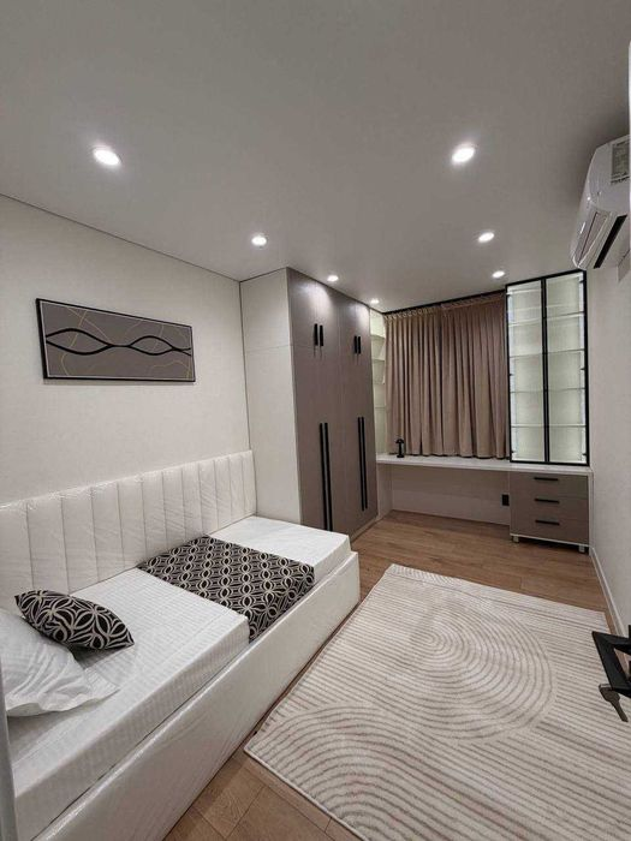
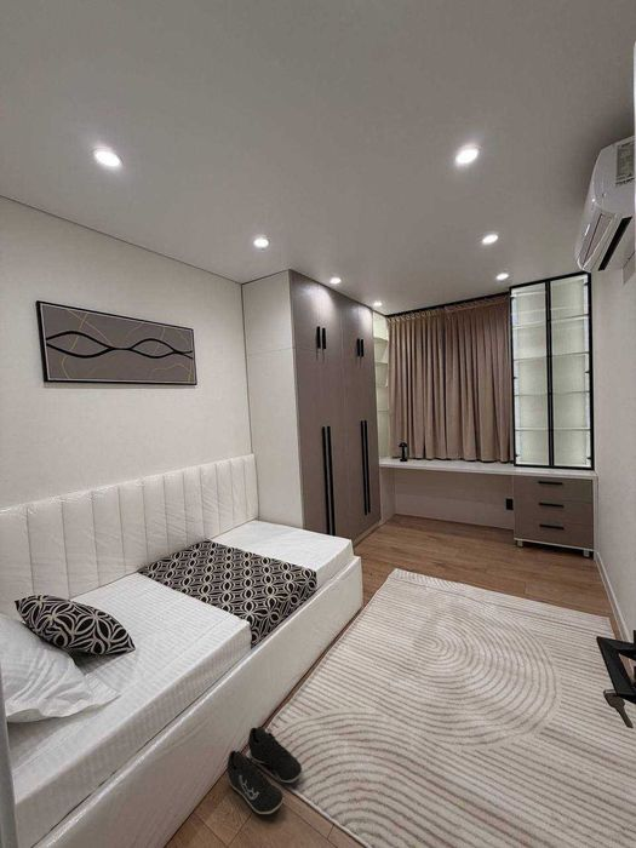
+ sneaker (265, 763)
